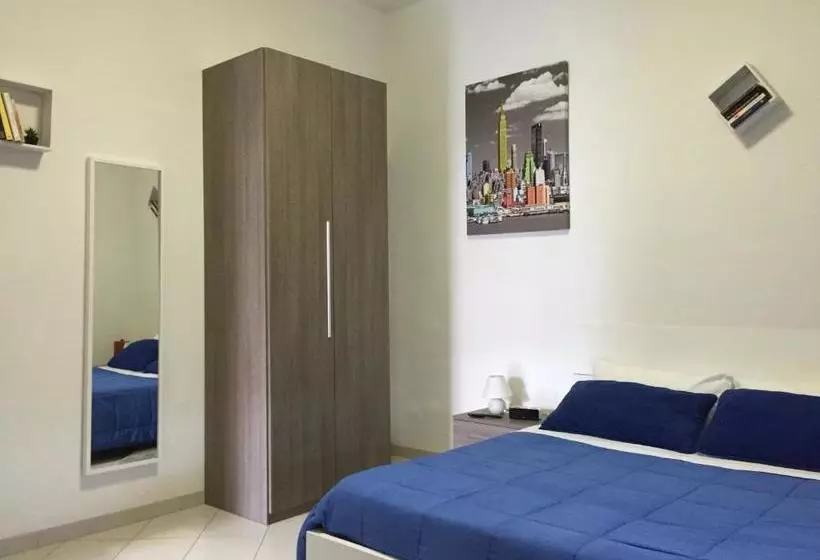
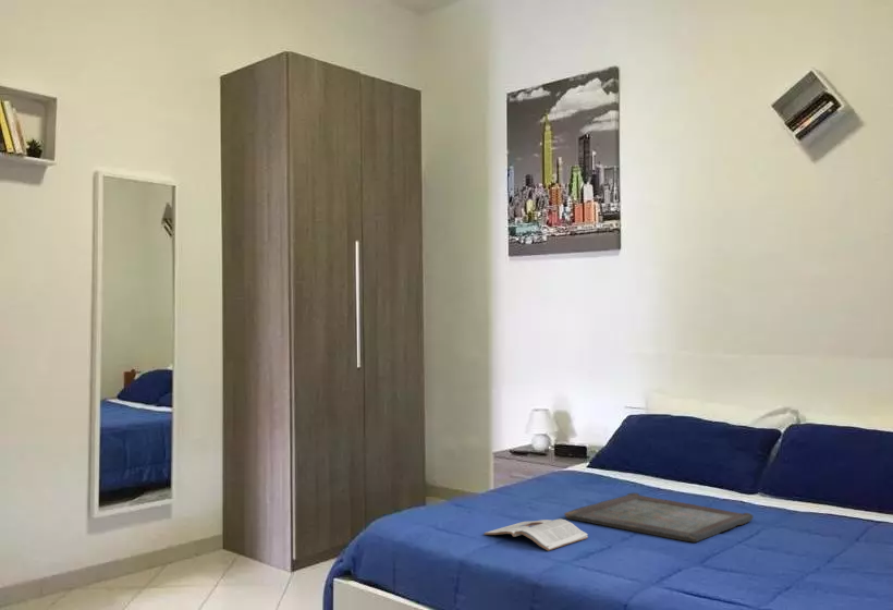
+ magazine (535, 529)
+ serving tray (658, 515)
